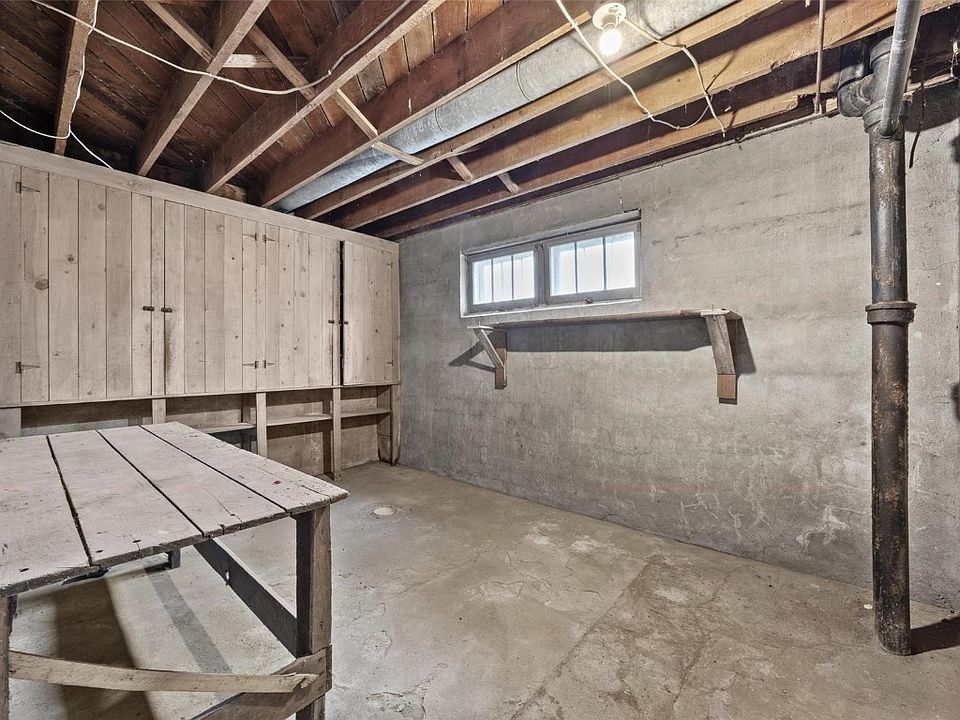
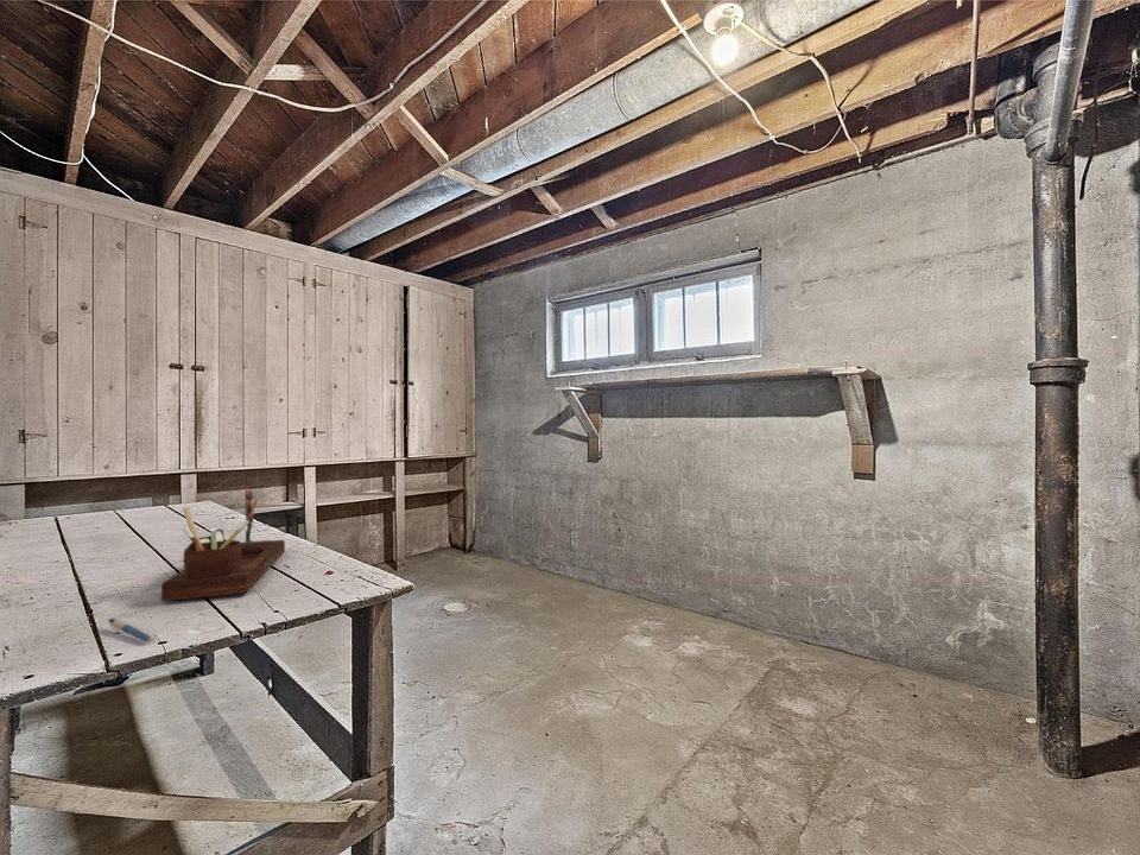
+ desk organizer (229, 537)
+ pen (127, 629)
